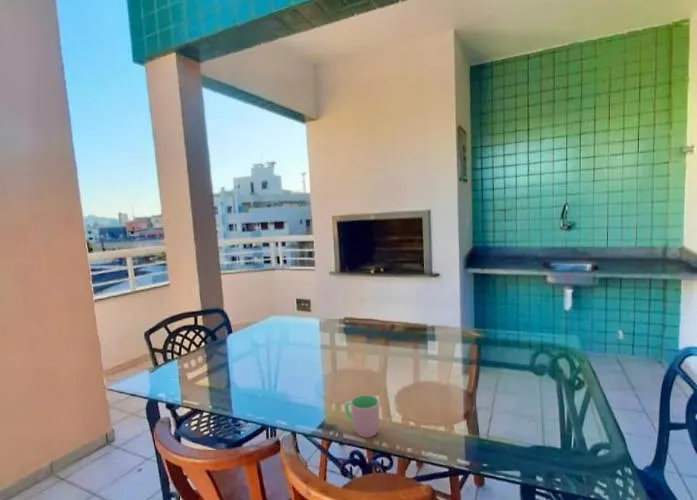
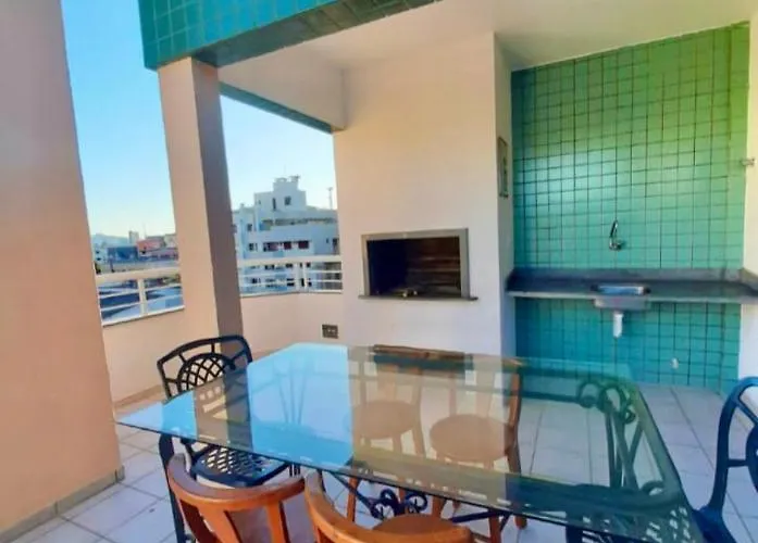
- cup (361, 415)
